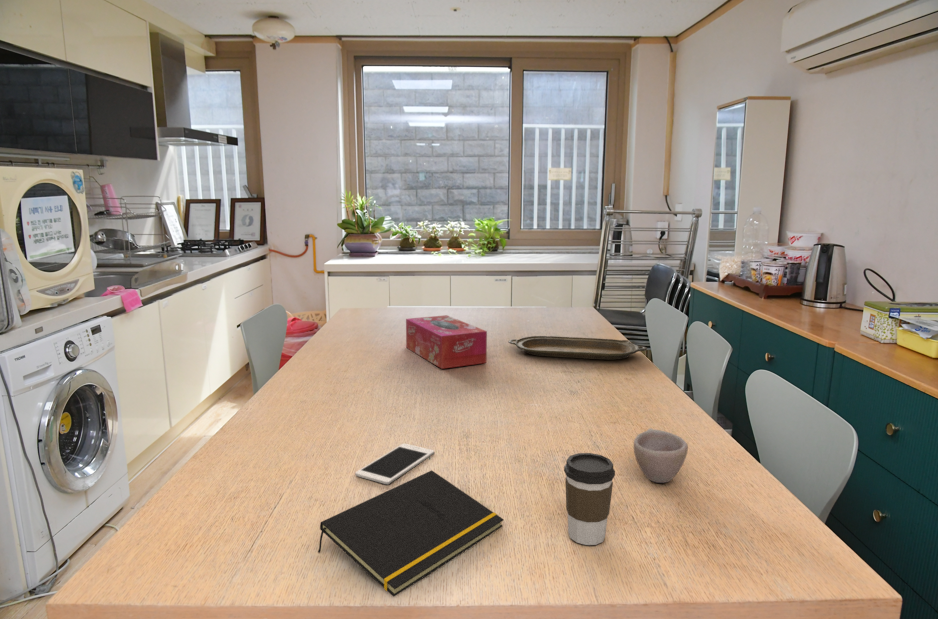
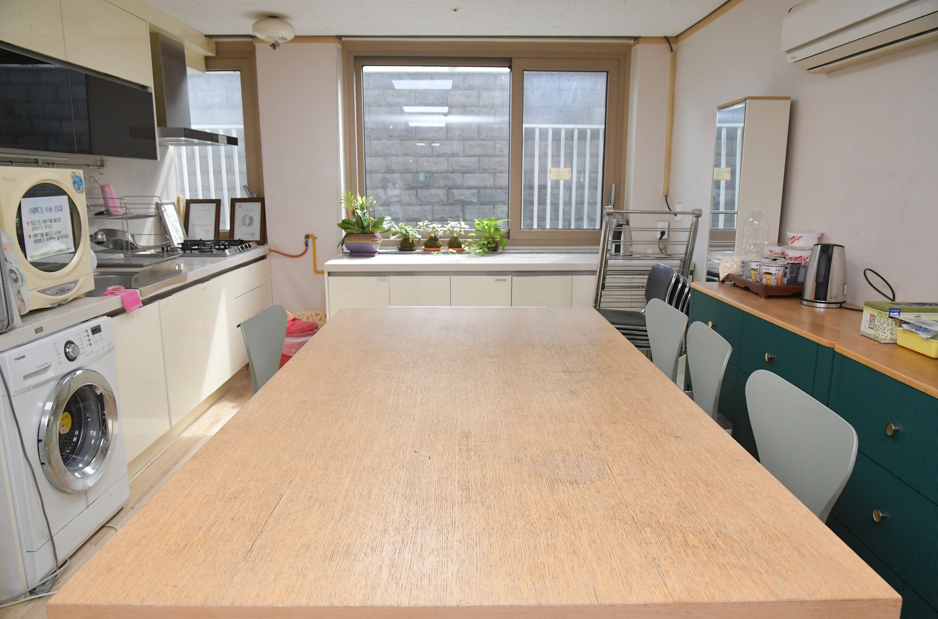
- notepad (415, 524)
- coffee cup (588, 499)
- cell phone (396, 462)
- cup (655, 455)
- tissue box (444, 339)
- serving tray (575, 348)
